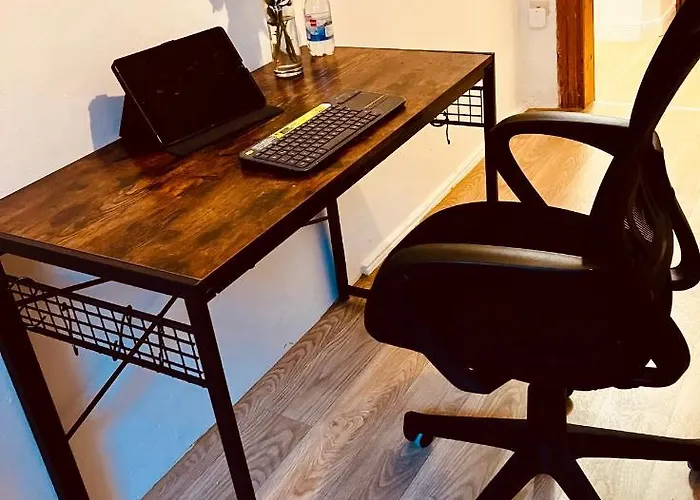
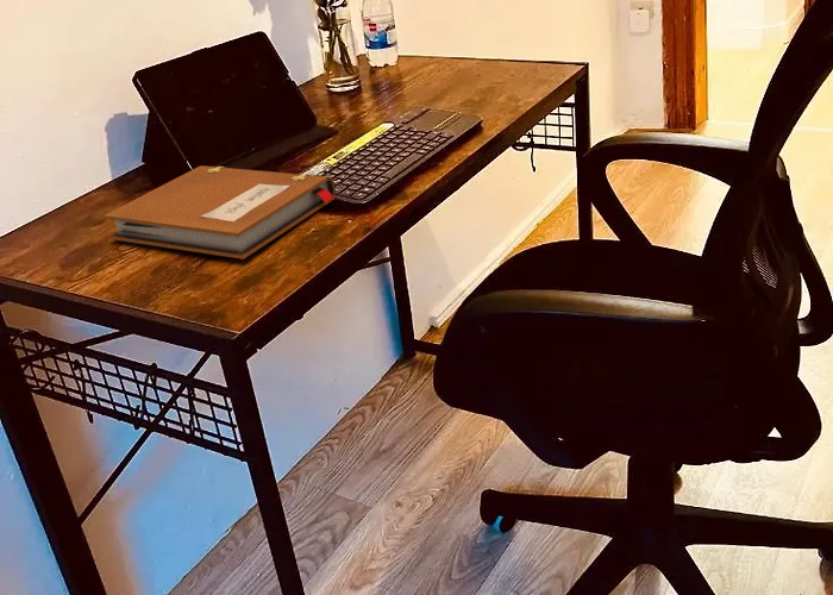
+ notebook (226, 206)
